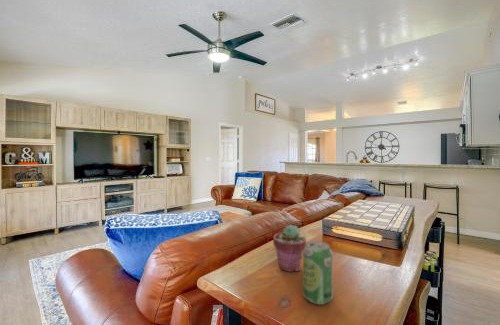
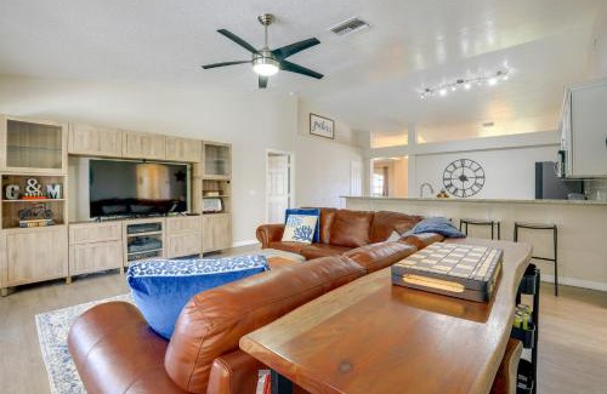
- beverage can (317, 271)
- potted succulent (289, 245)
